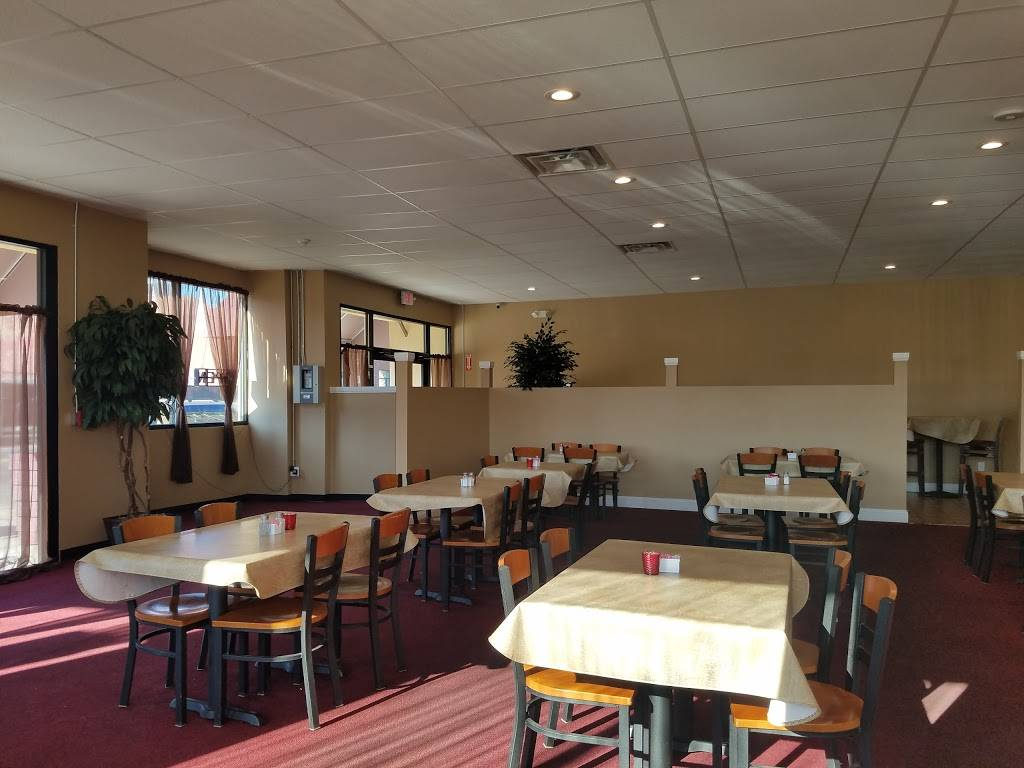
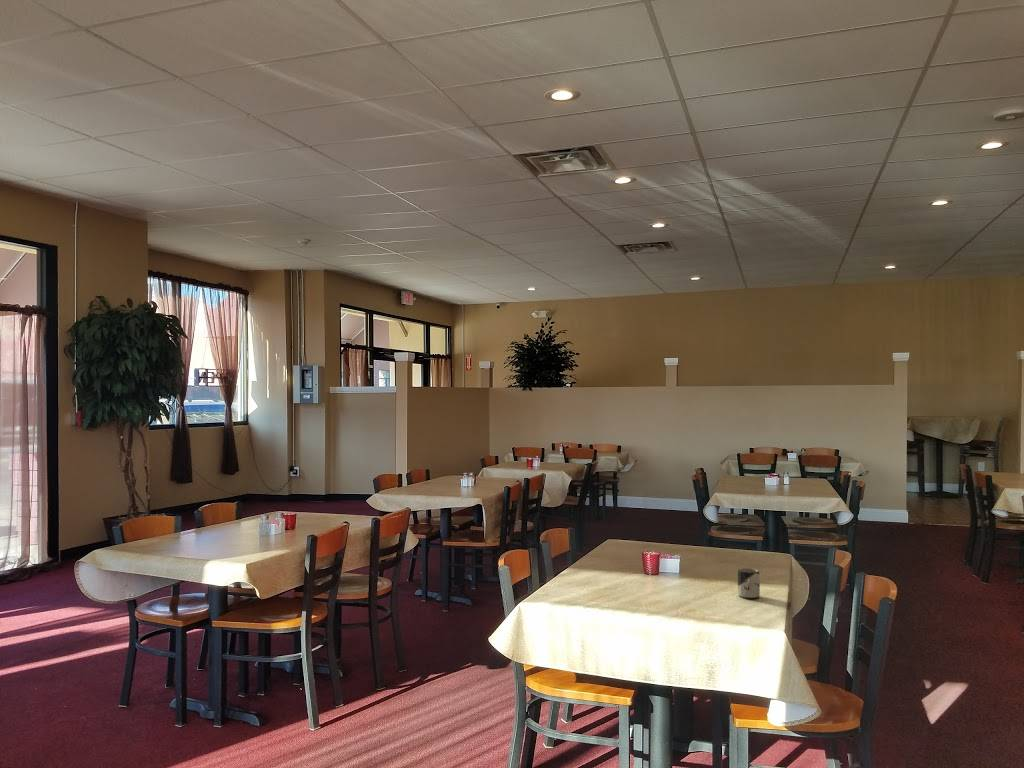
+ cup (748, 584)
